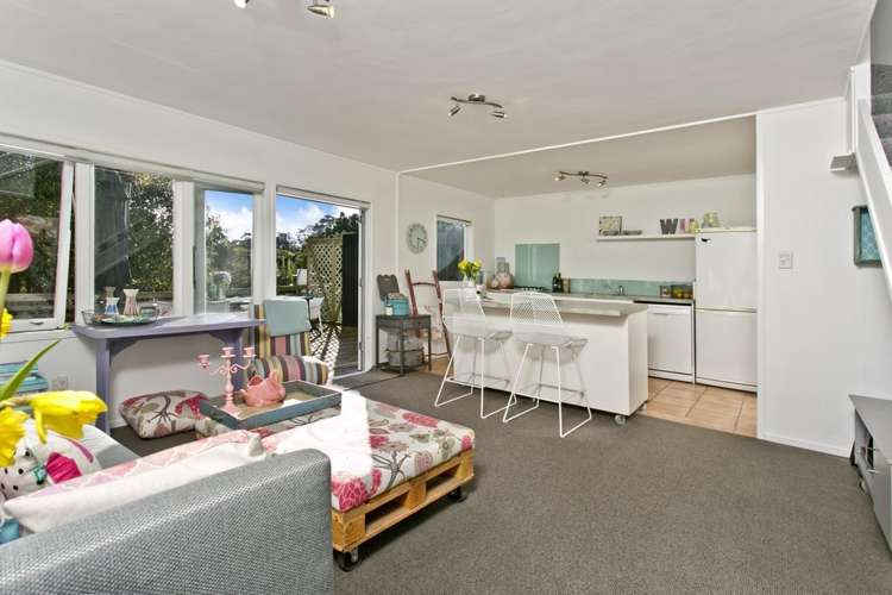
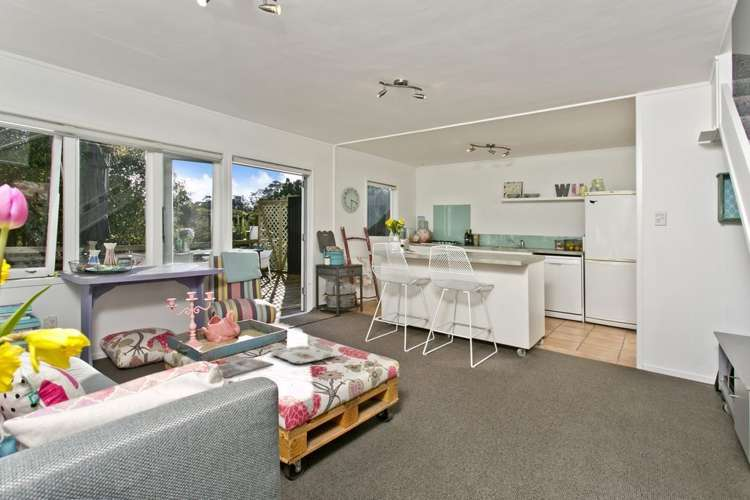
+ magazine (240, 366)
+ serving tray (302, 354)
